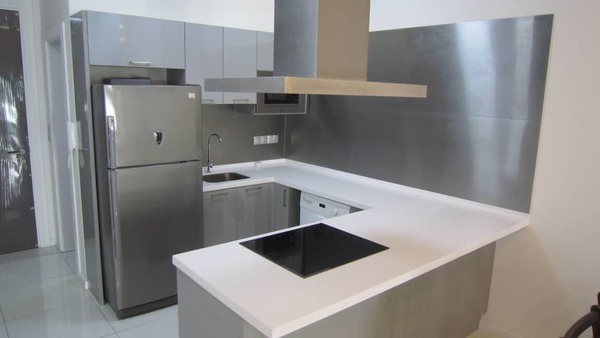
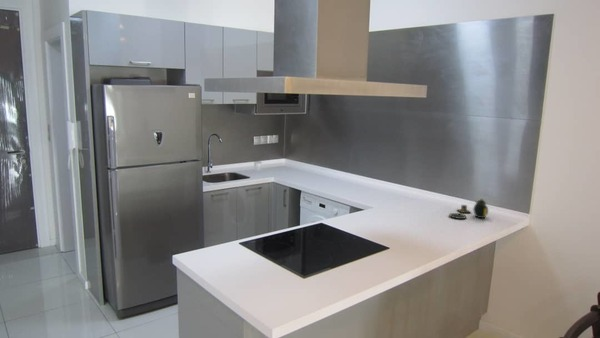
+ teapot (465, 205)
